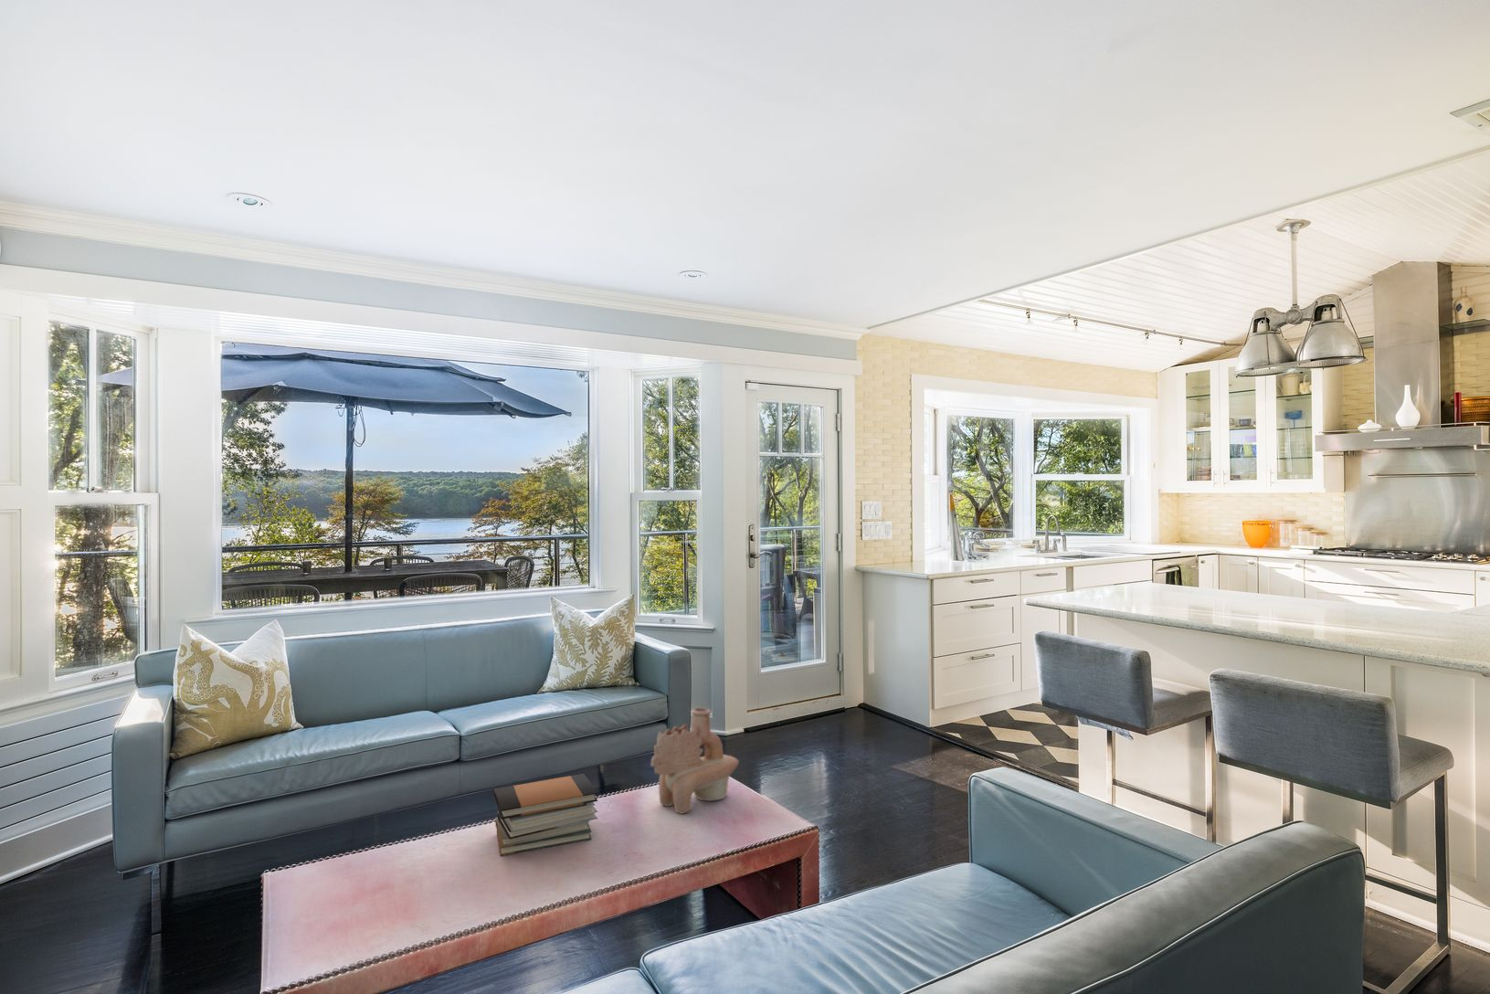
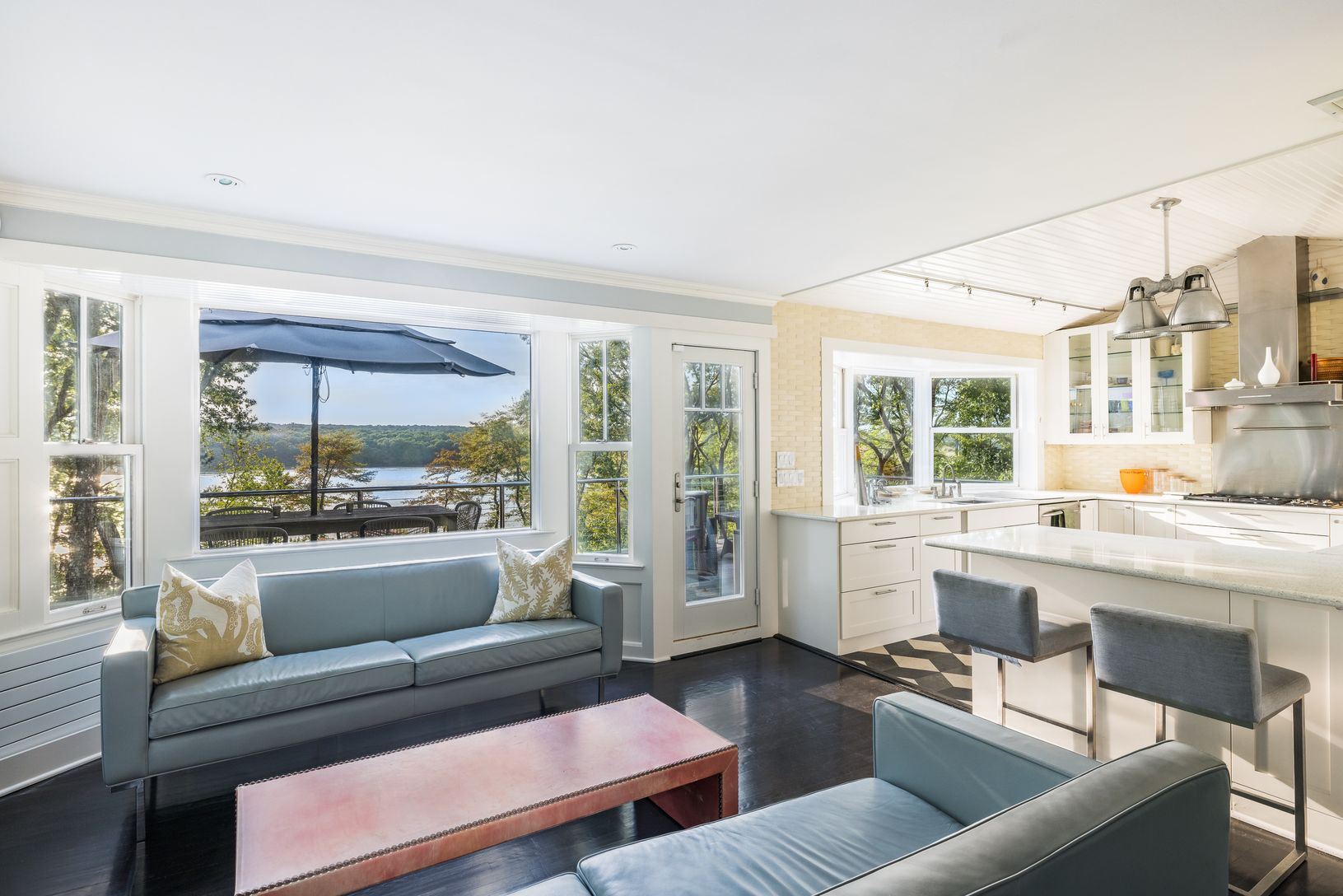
- decorative vase (696, 755)
- book stack (546, 813)
